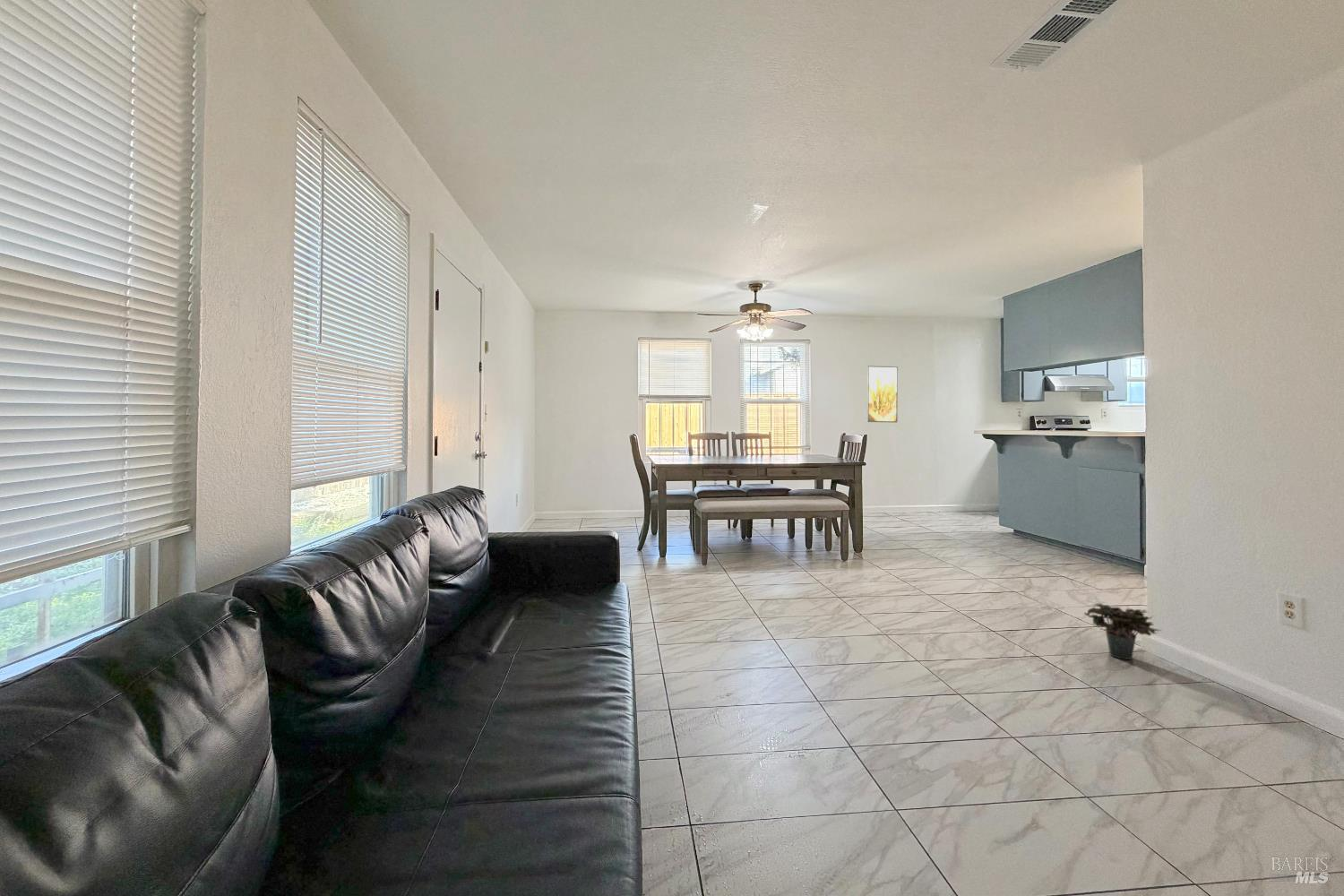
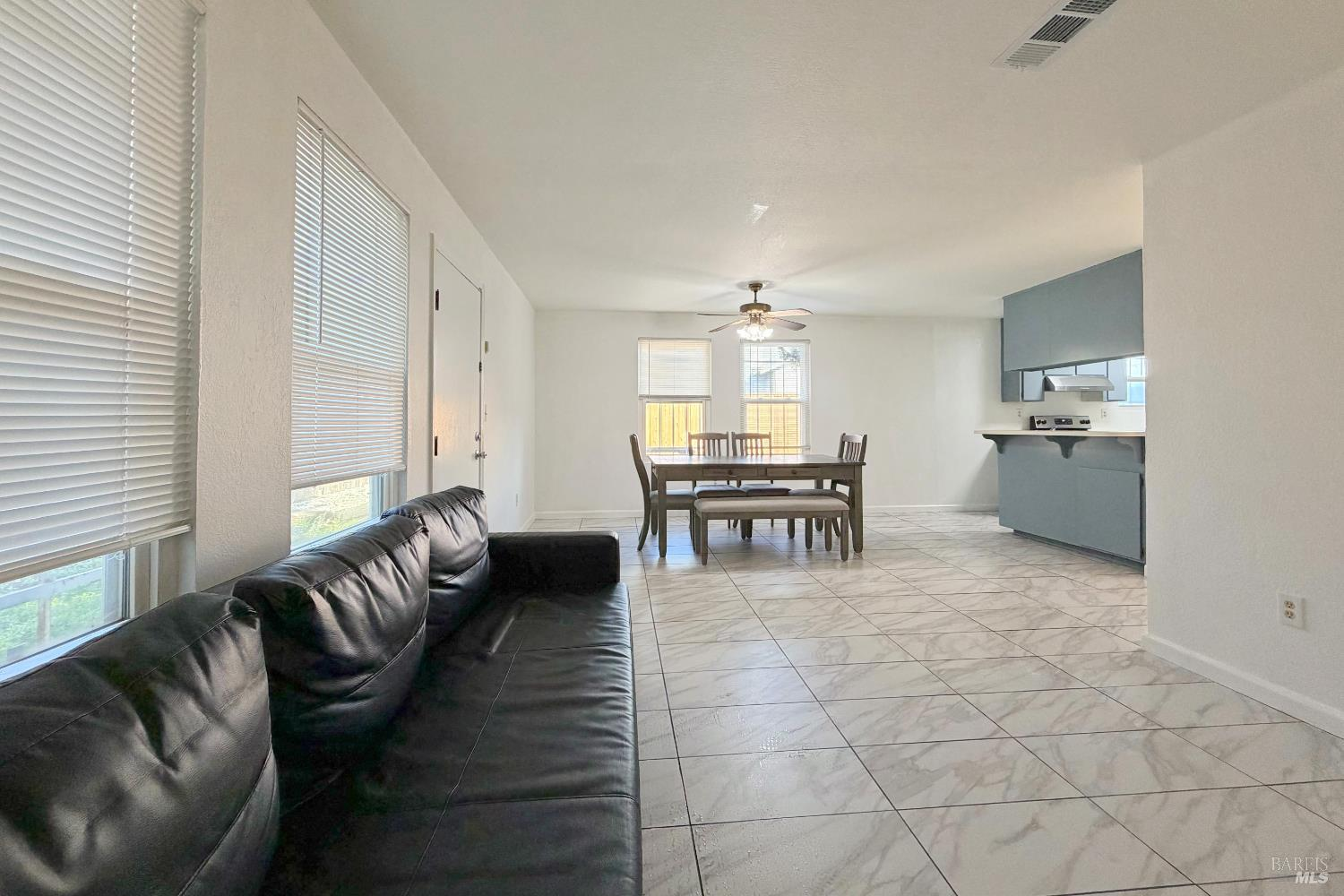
- potted plant (1122, 631)
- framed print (882, 394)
